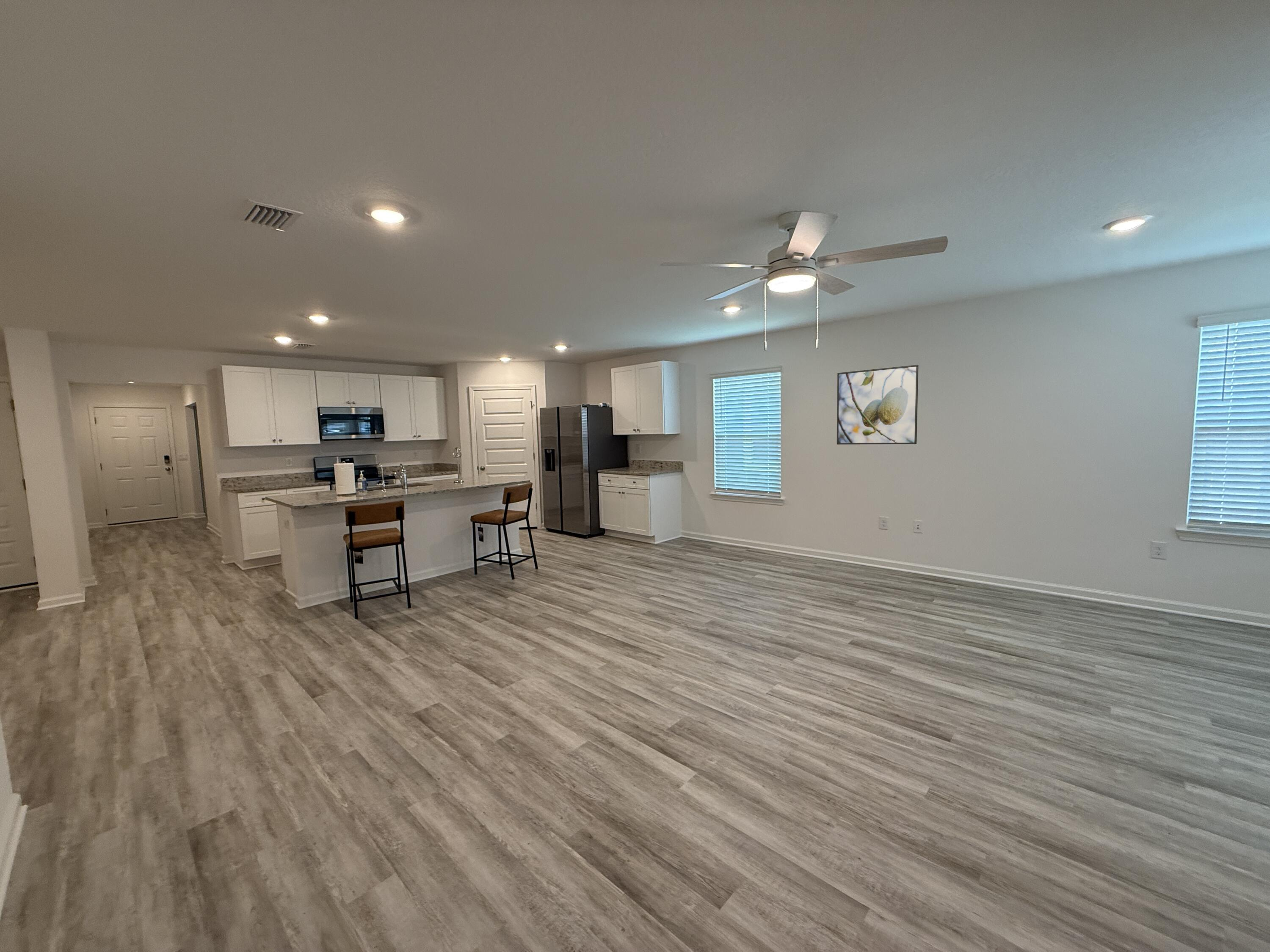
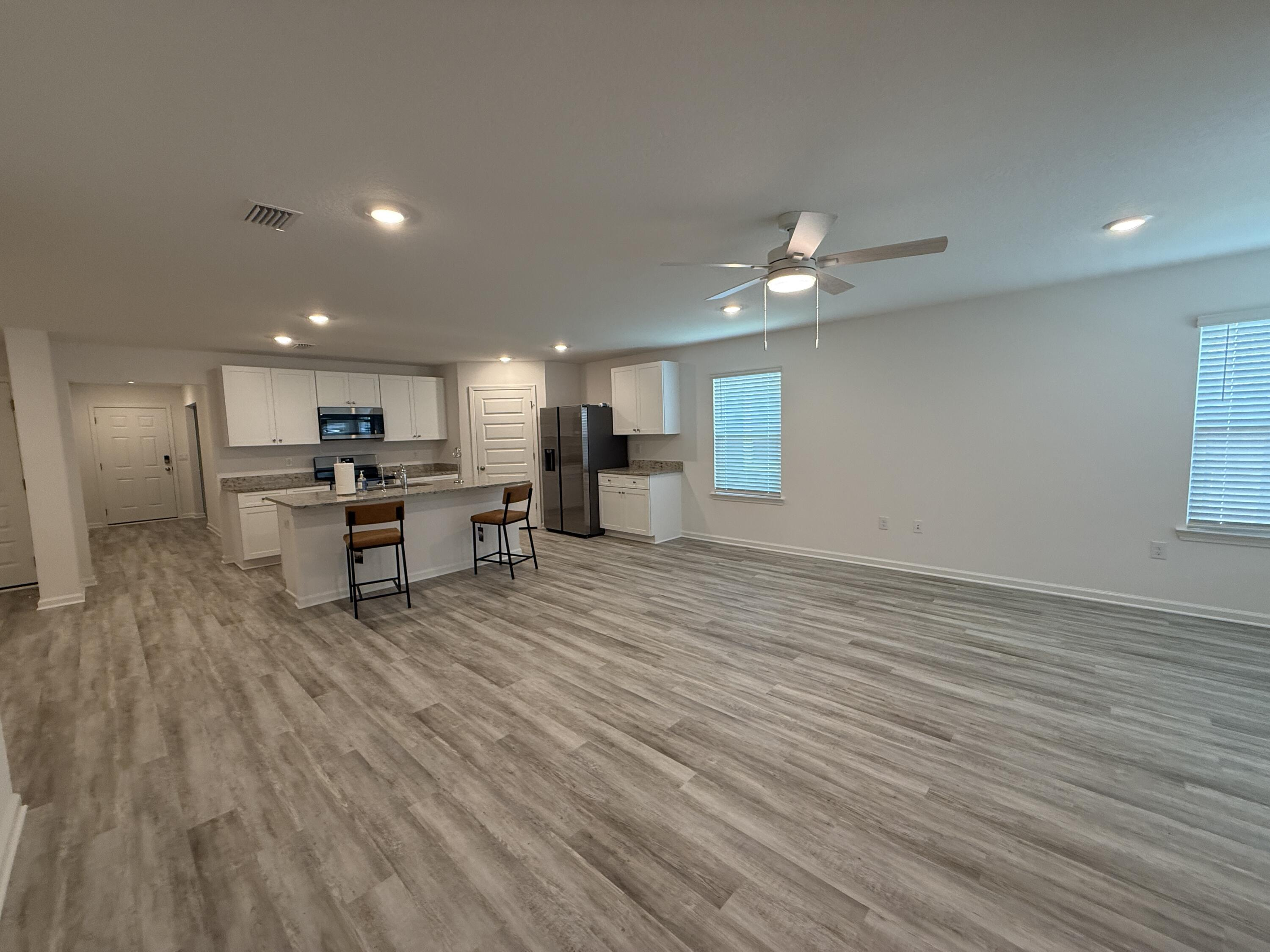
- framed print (875, 407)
